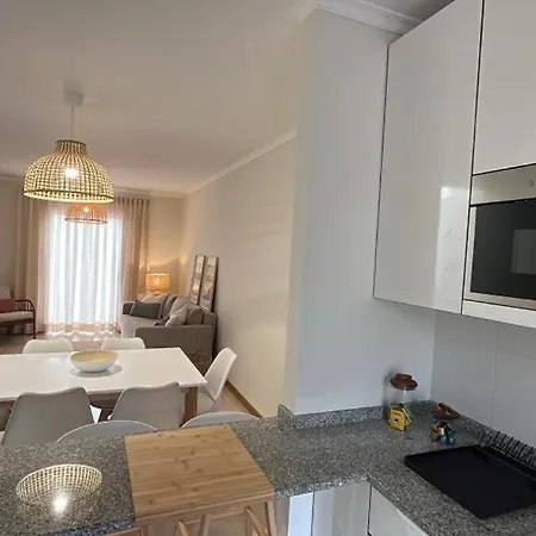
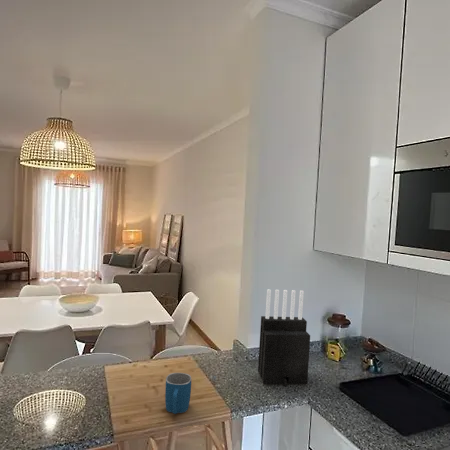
+ mug (177, 395)
+ knife block (285, 335)
